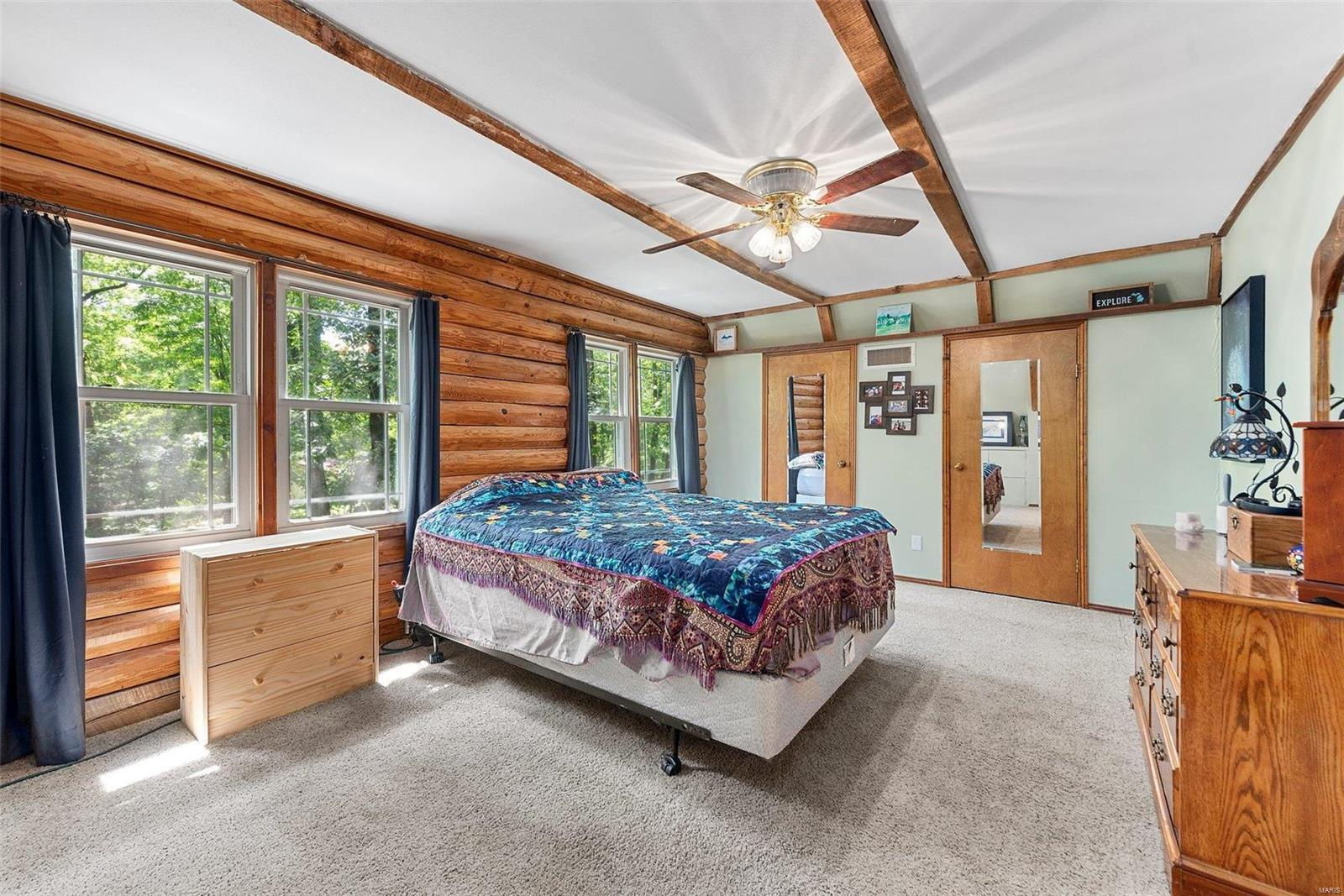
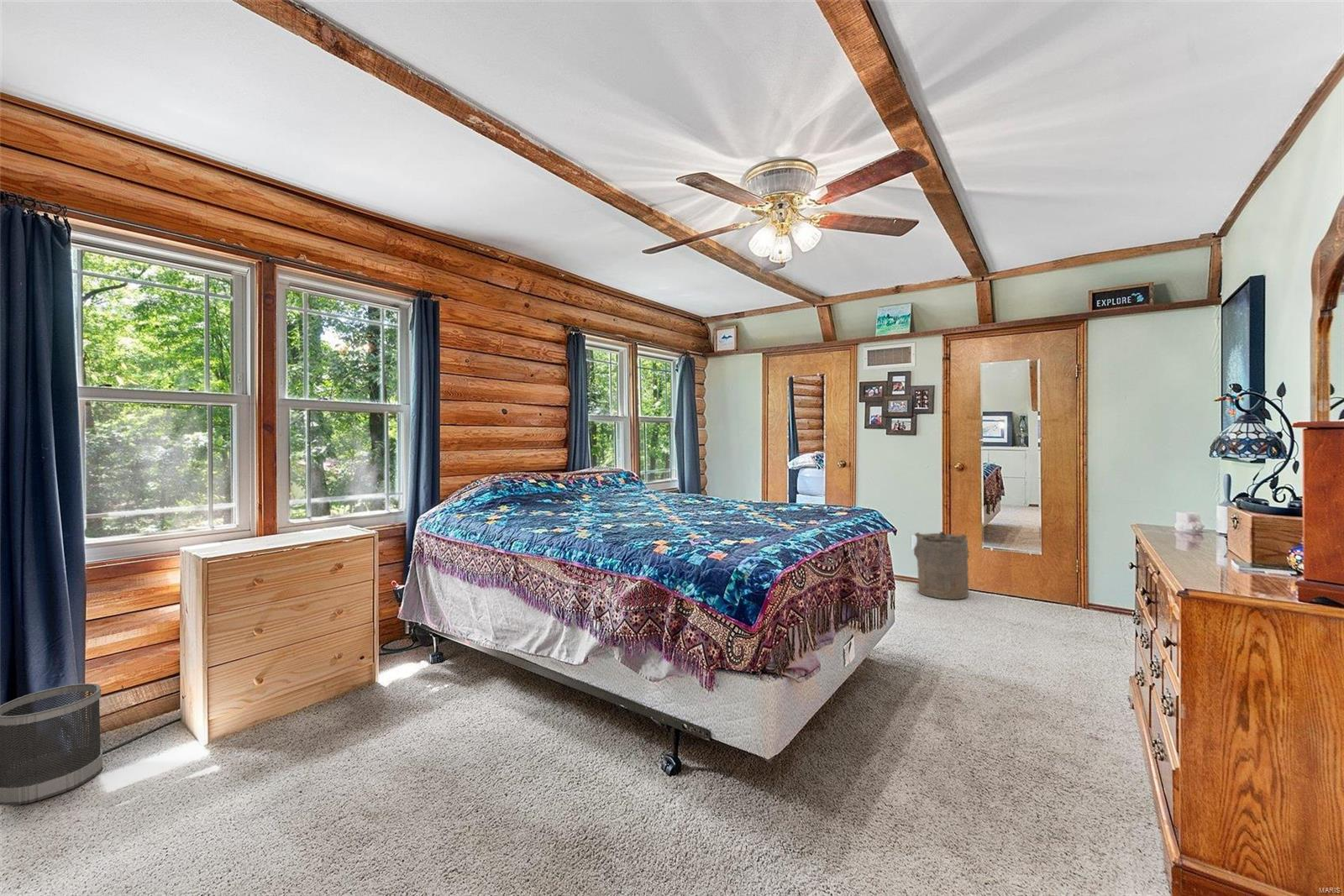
+ laundry hamper (940, 562)
+ wastebasket (50, 740)
